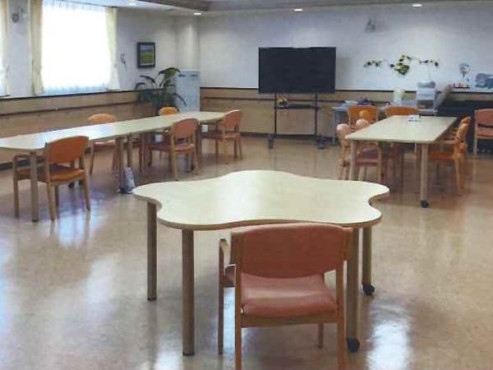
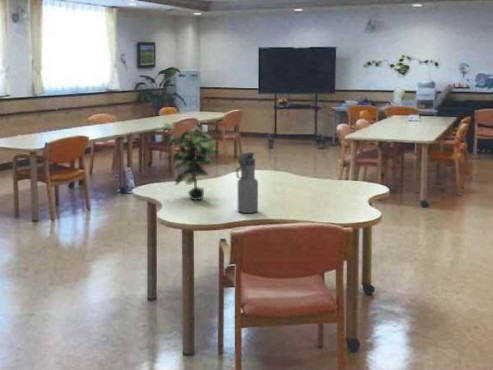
+ potted plant (192, 161)
+ water bottle (247, 182)
